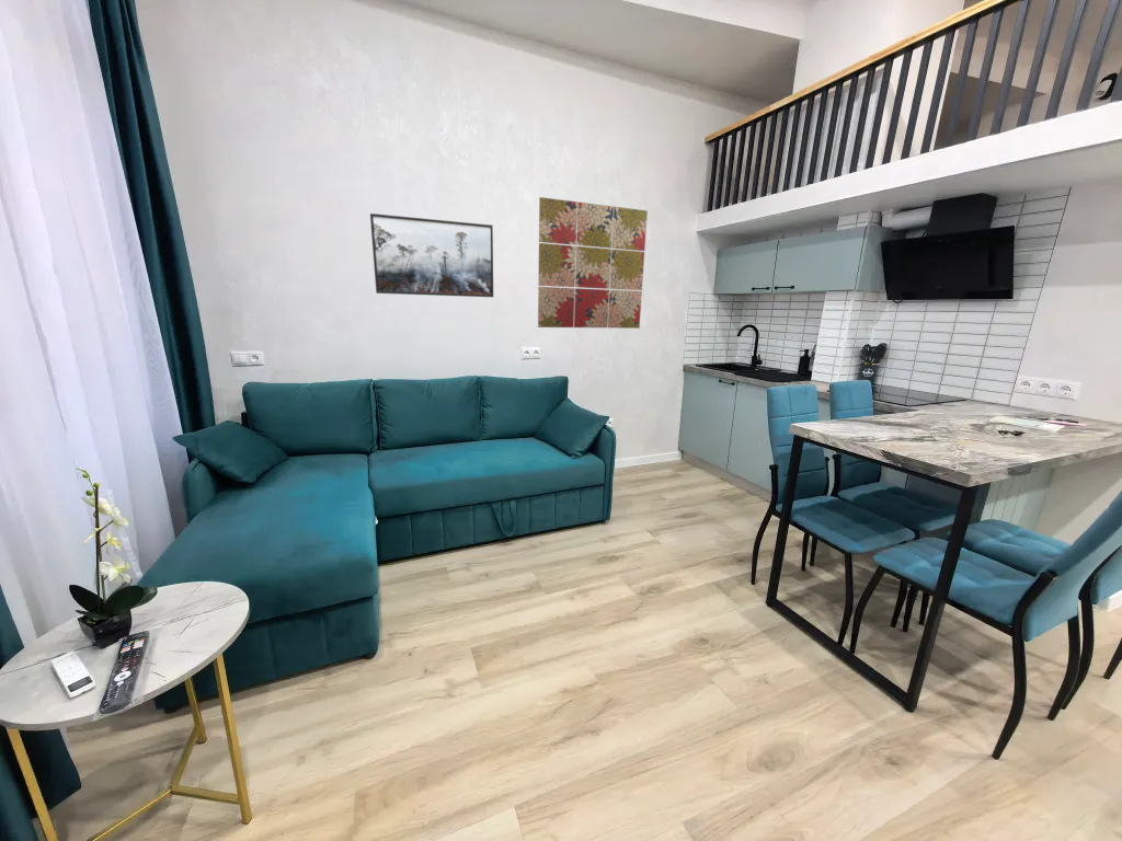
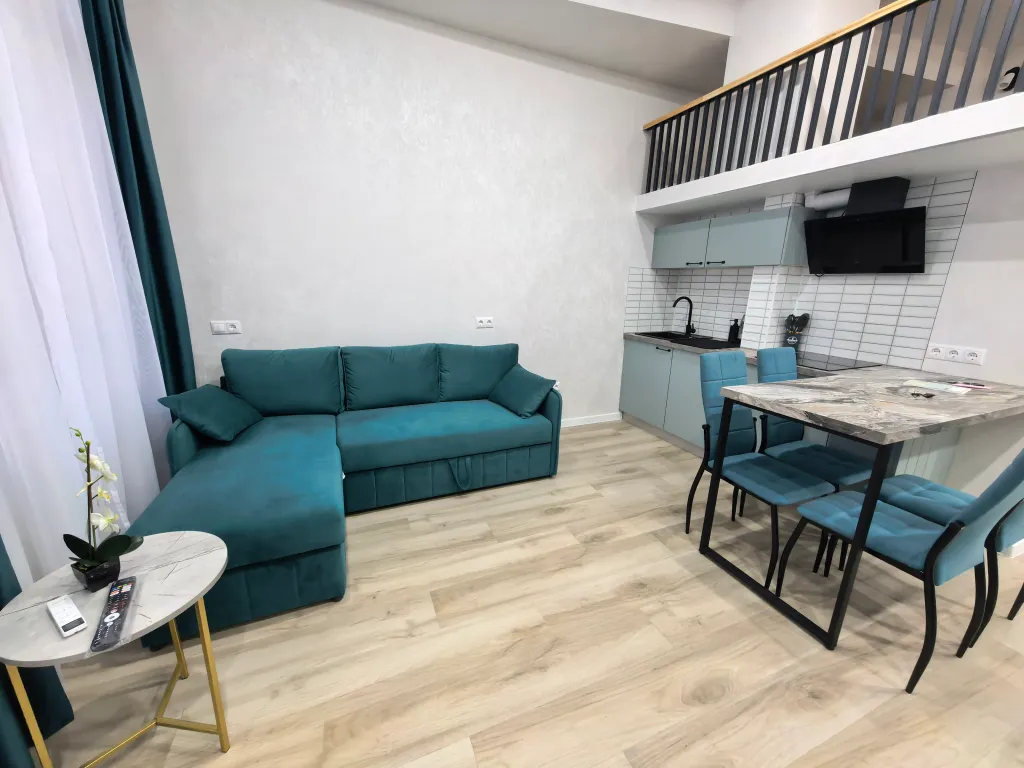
- wall art (593, 267)
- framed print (435, 257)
